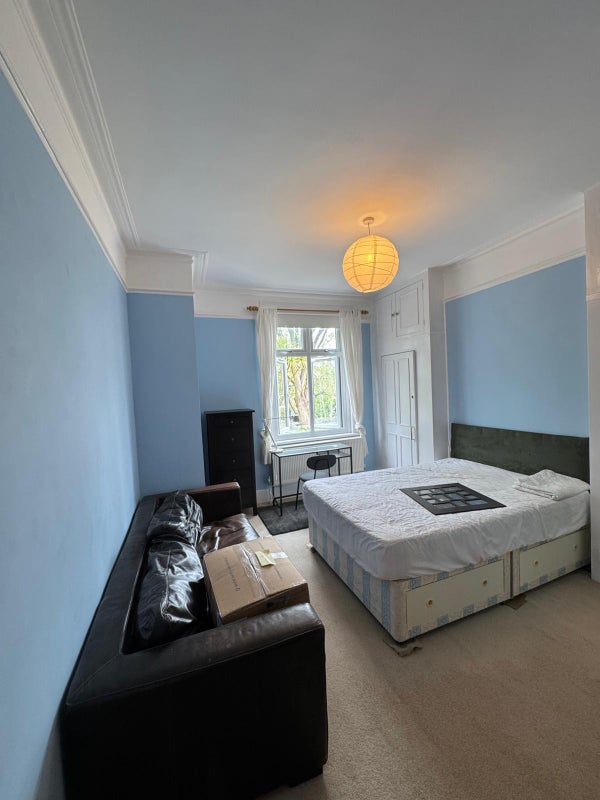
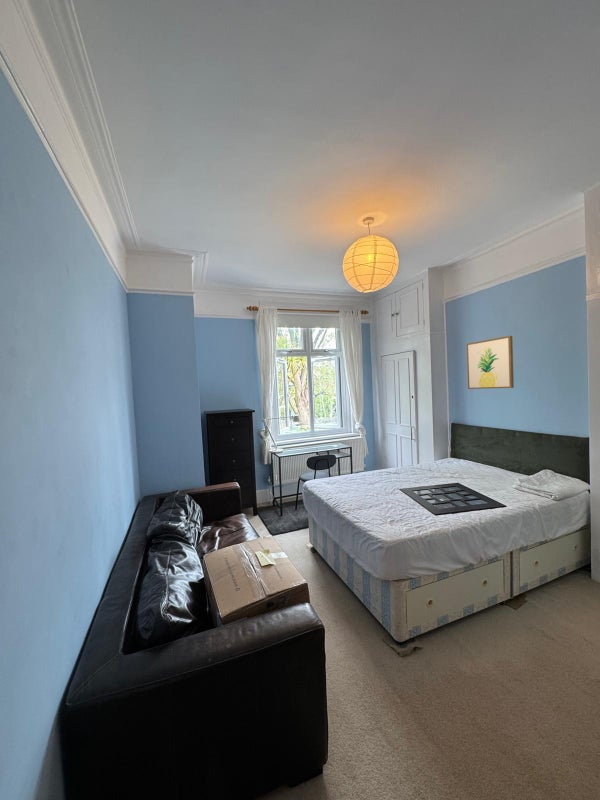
+ wall art (488, 364)
